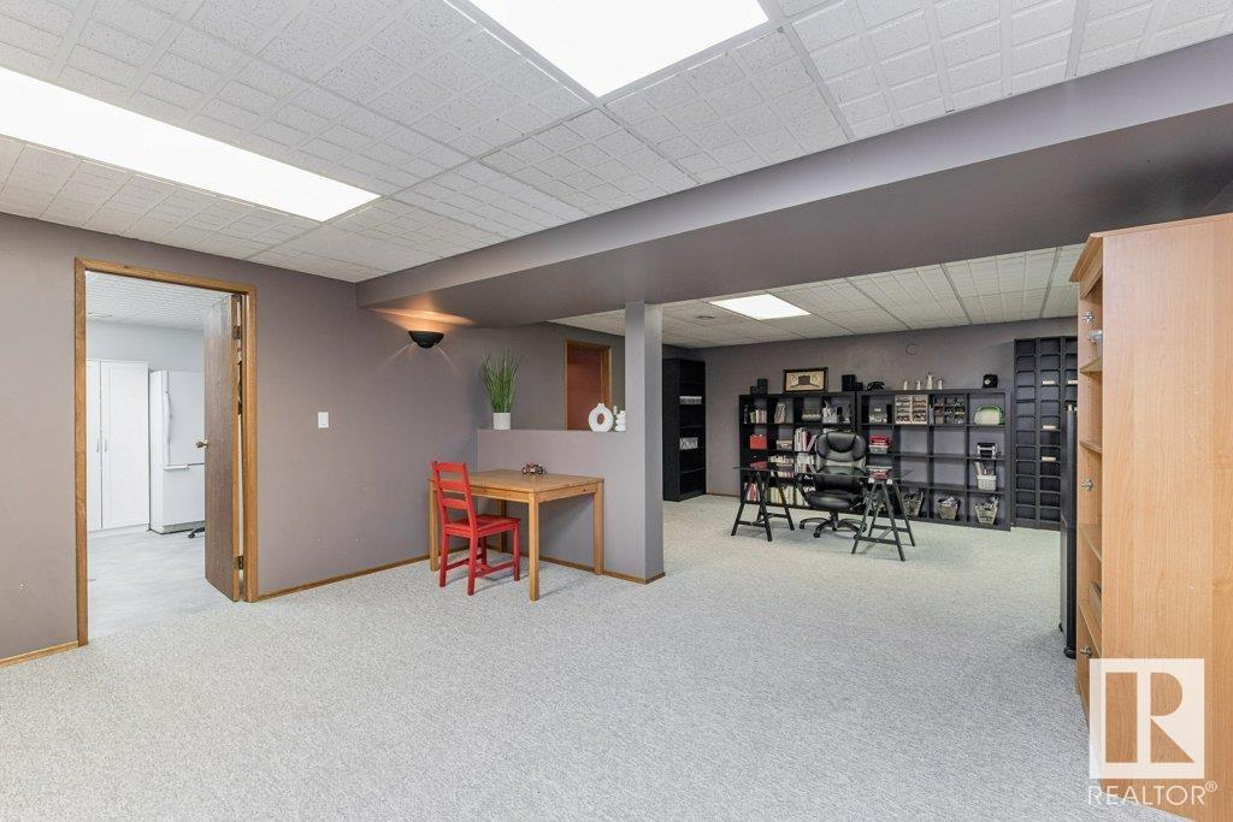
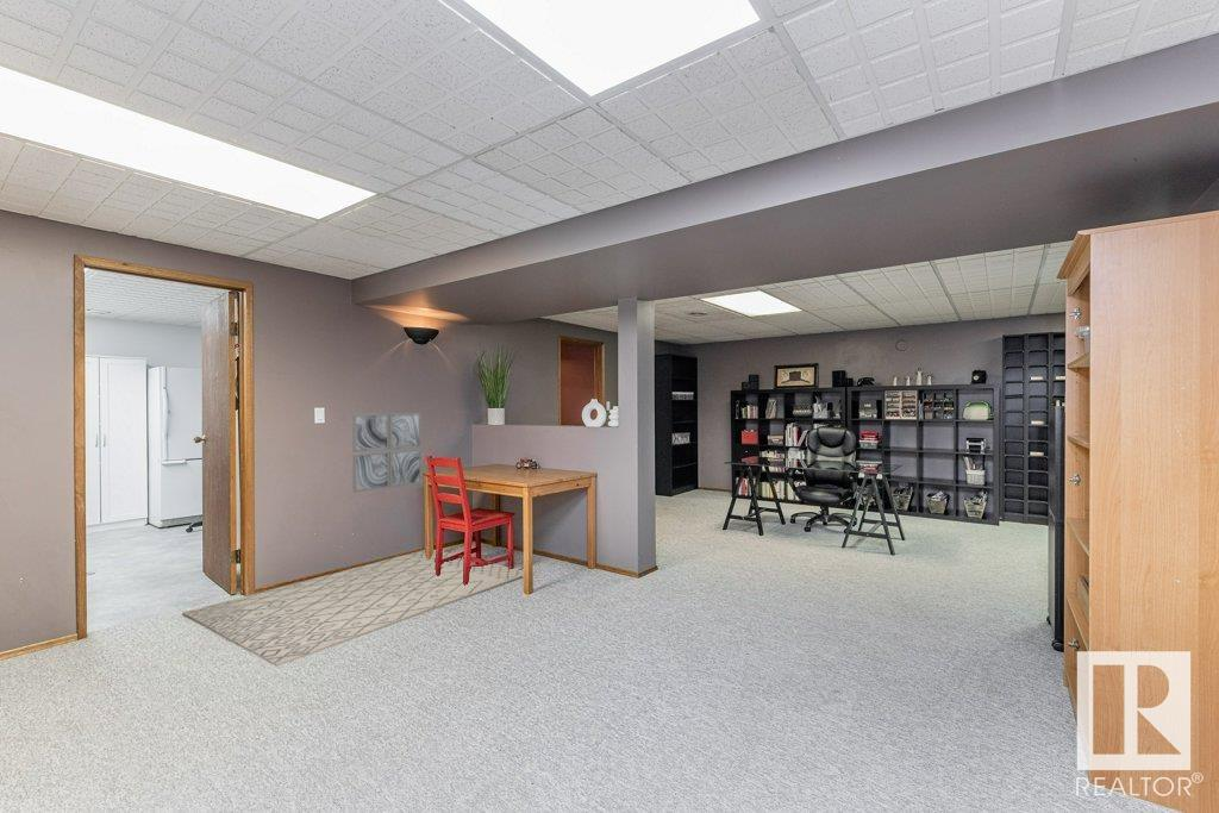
+ rug (374, 590)
+ wall art (388, 451)
